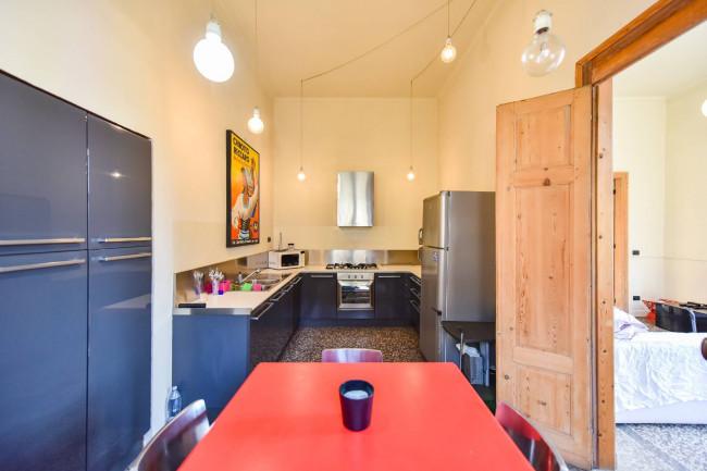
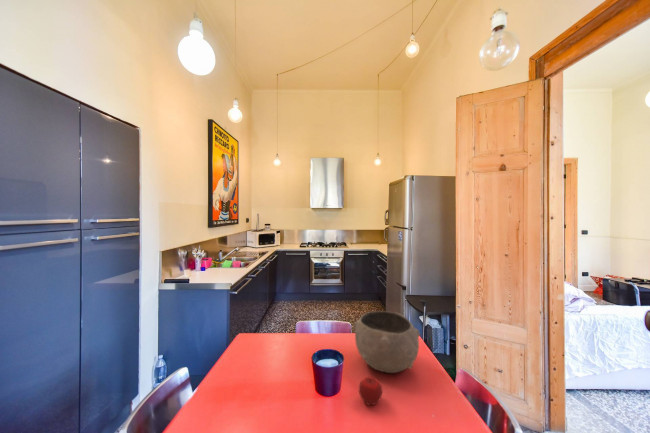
+ bowl (385, 342)
+ apple (370, 389)
